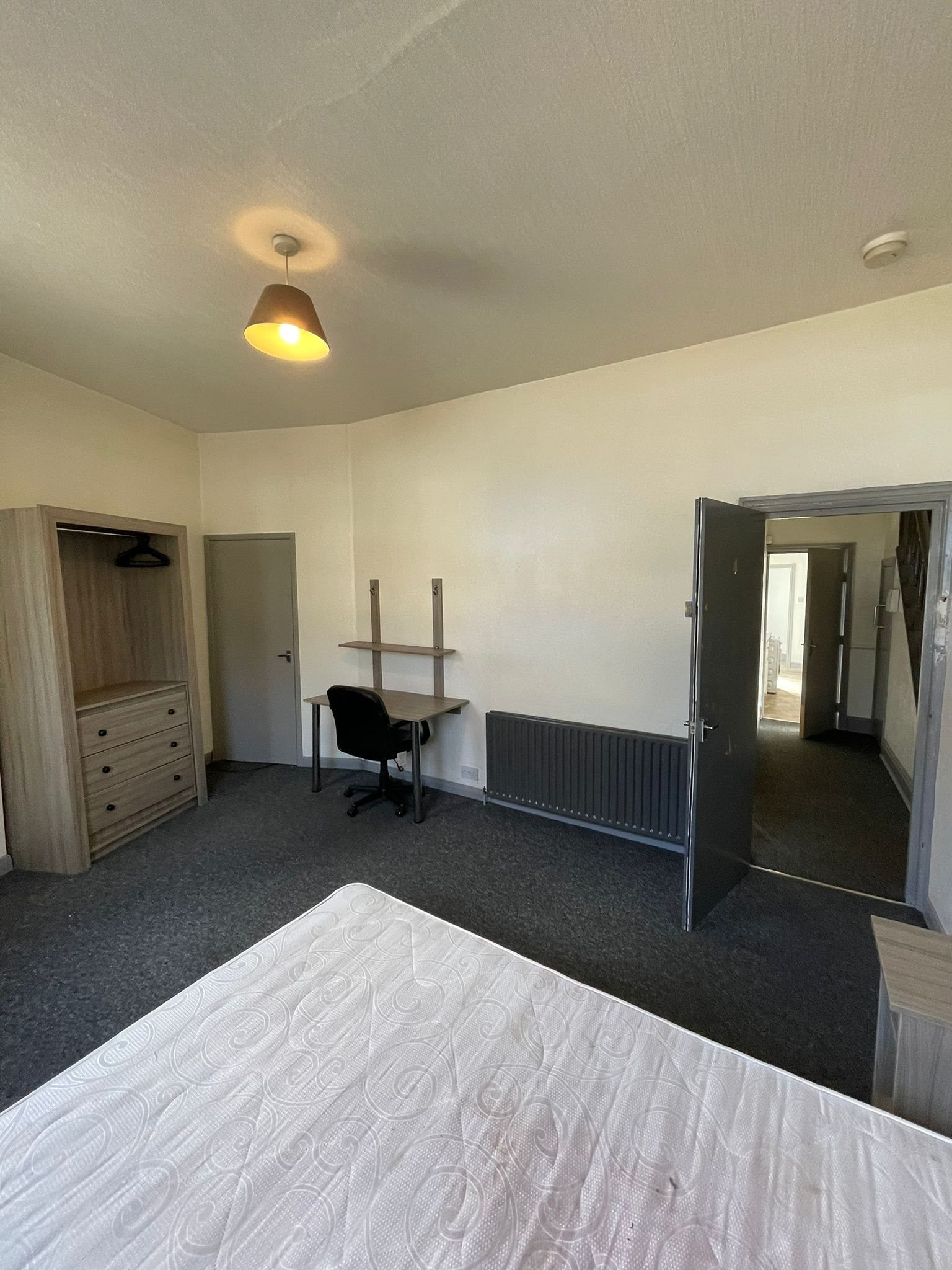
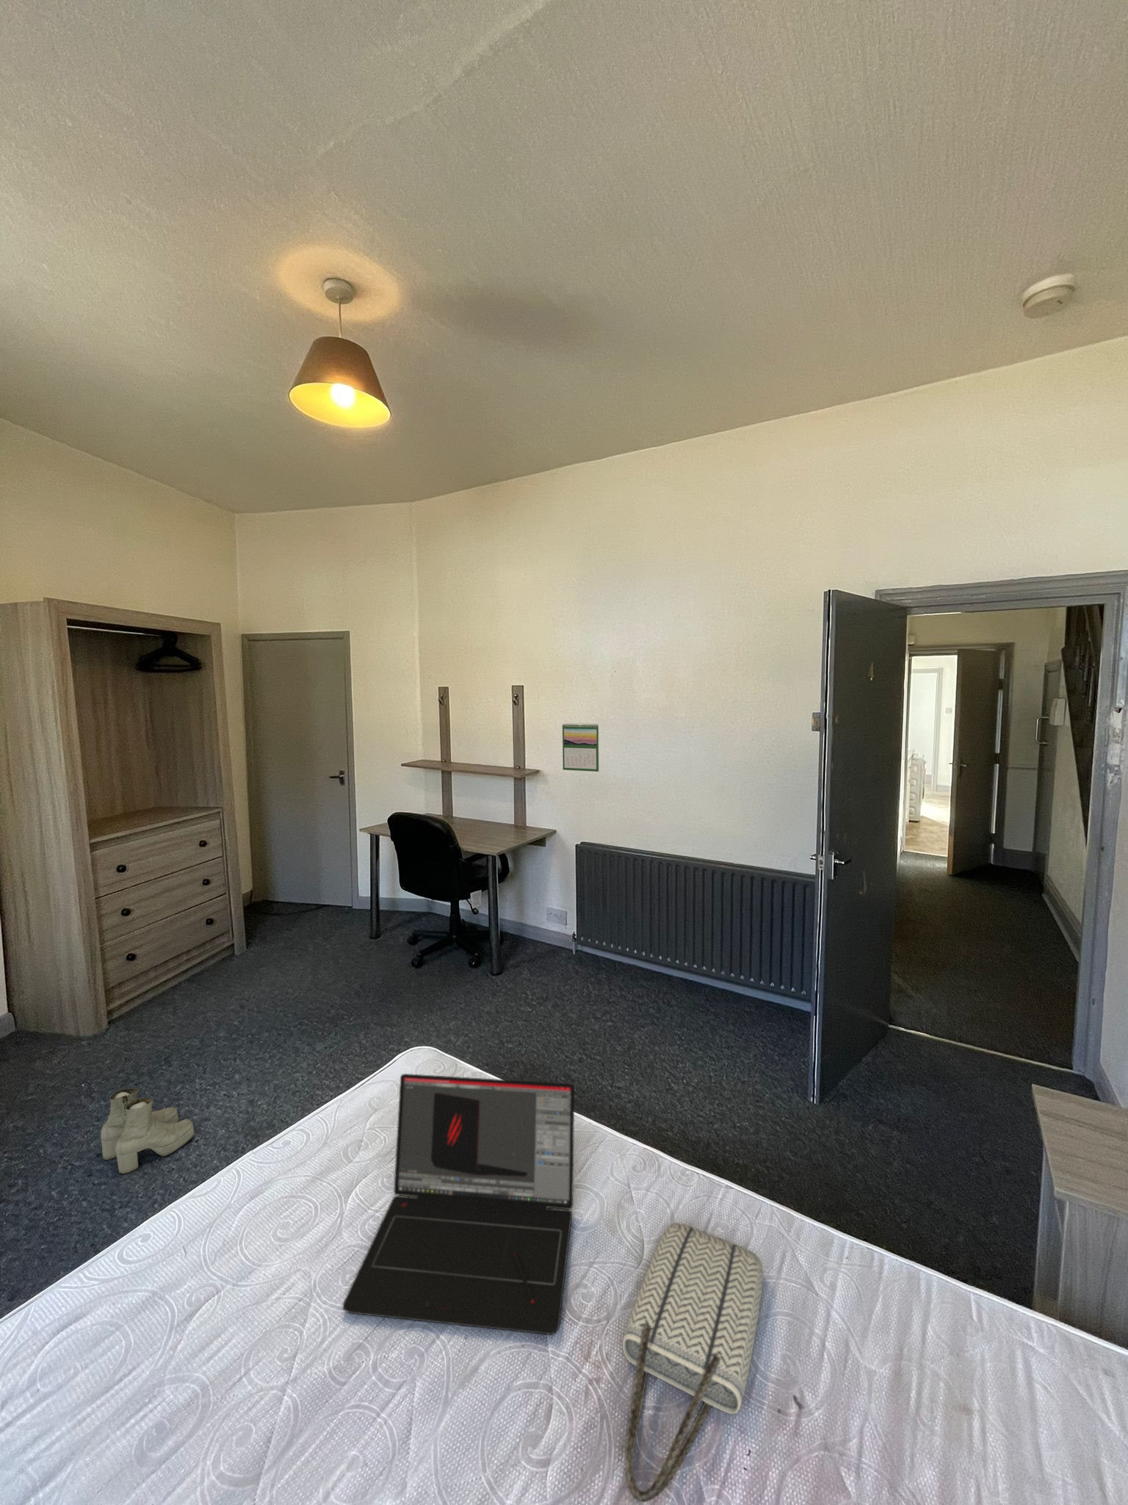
+ boots (147, 1119)
+ calendar (581, 747)
+ tote bag (686, 1346)
+ laptop (469, 1187)
